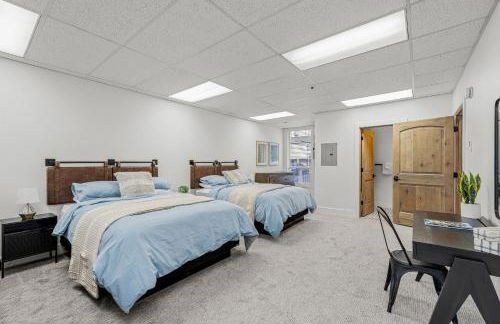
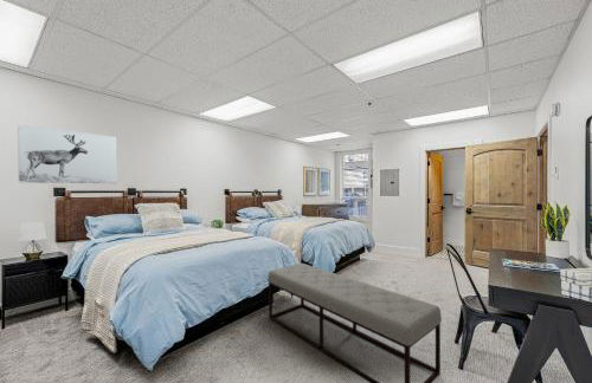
+ bench (339, 312)
+ wall art (72, 157)
